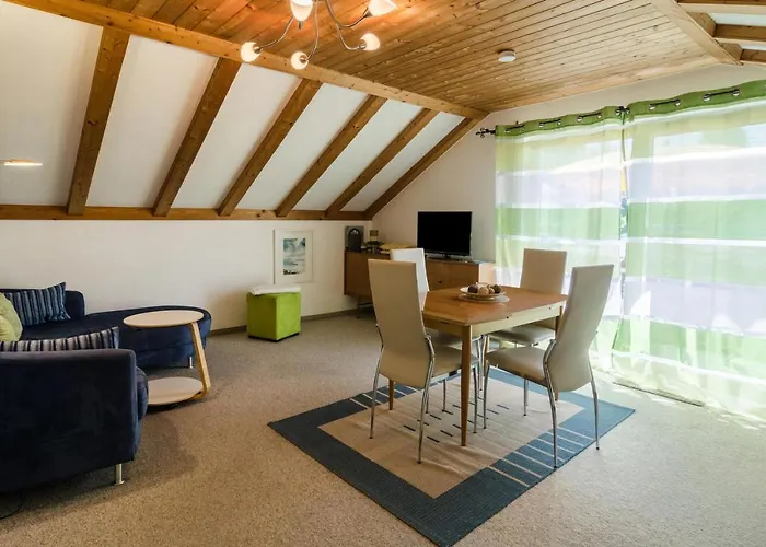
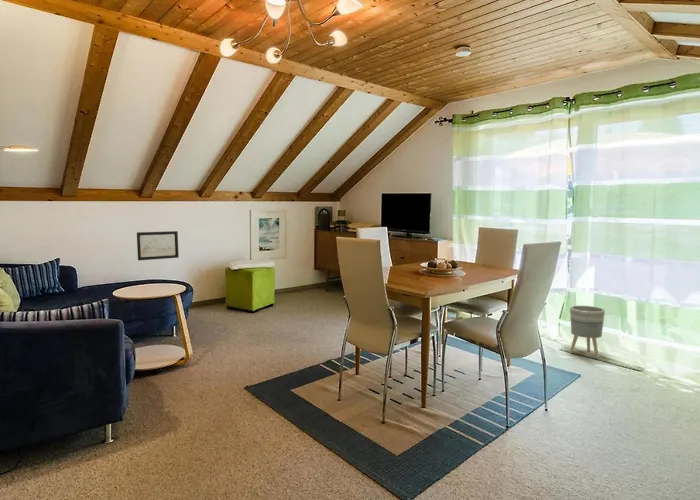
+ wall art (158, 245)
+ planter (586, 331)
